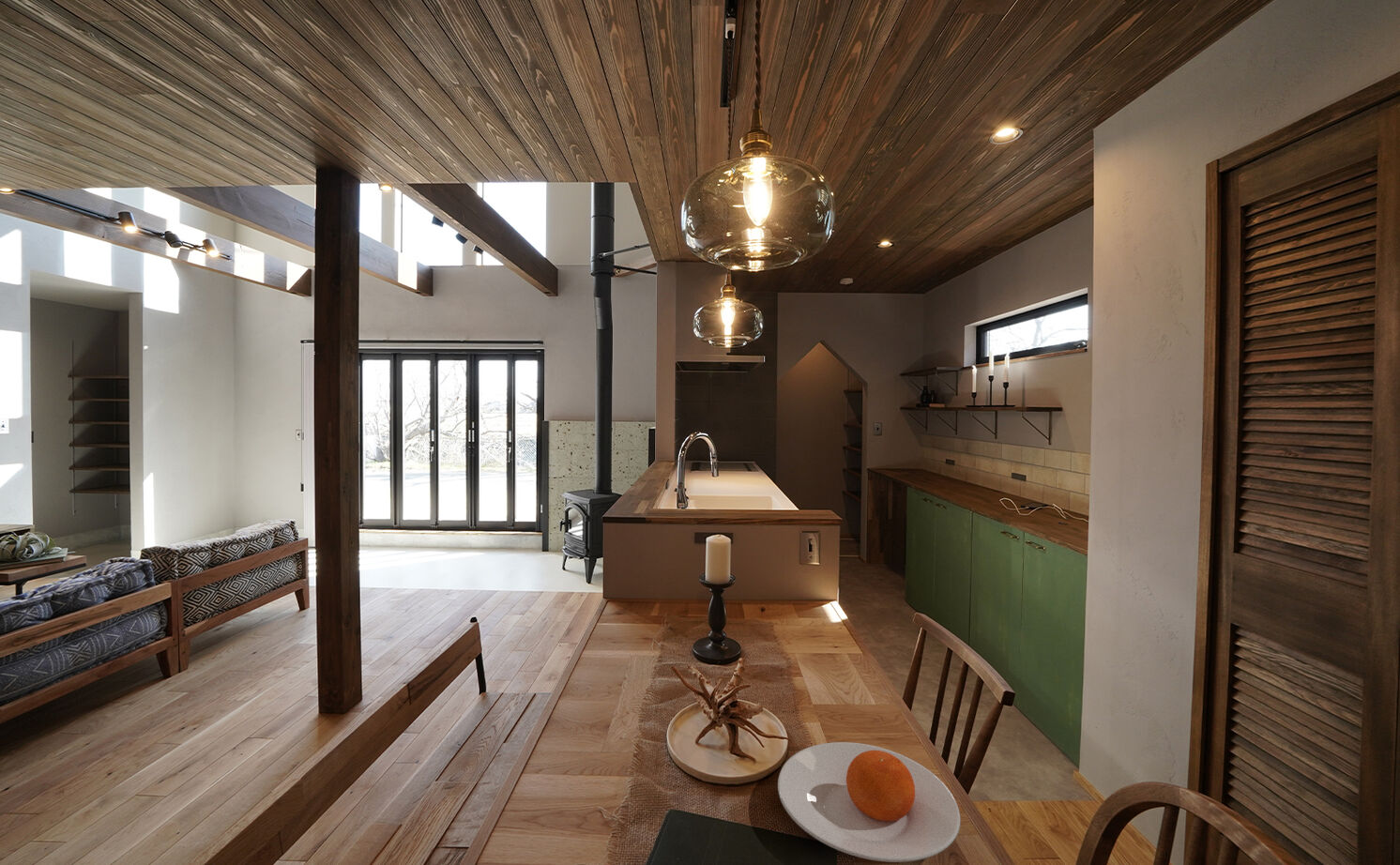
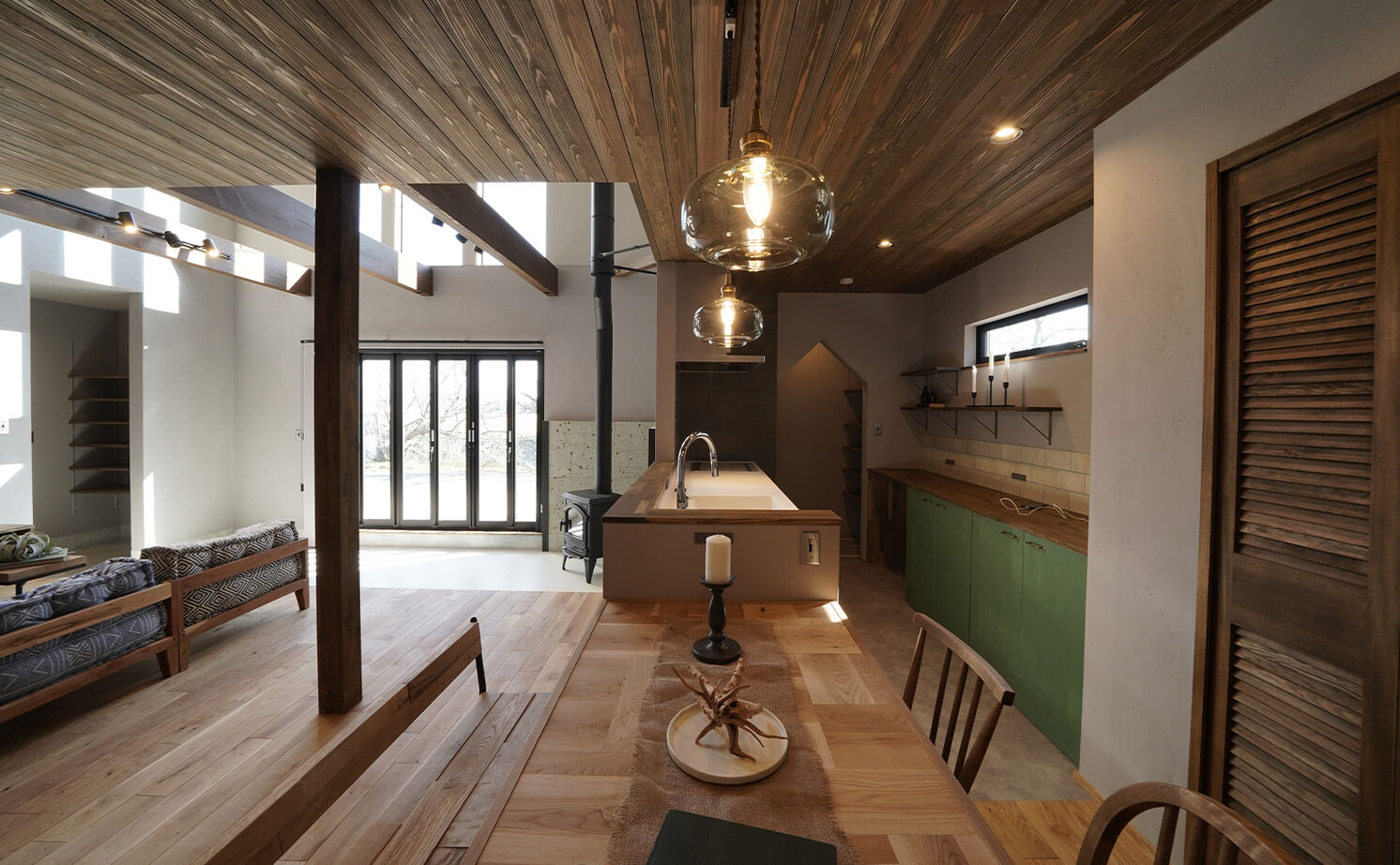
- plate (864, 786)
